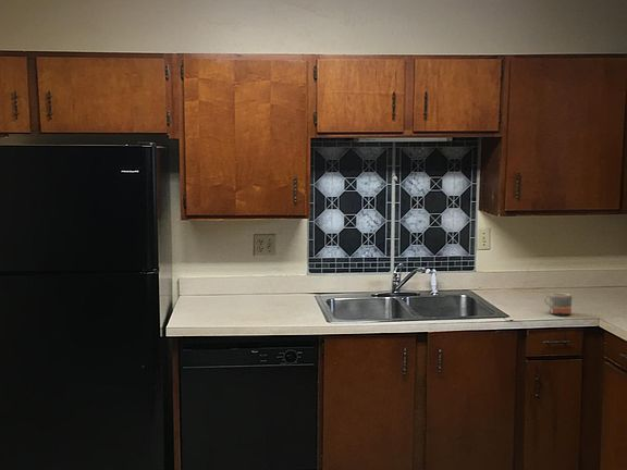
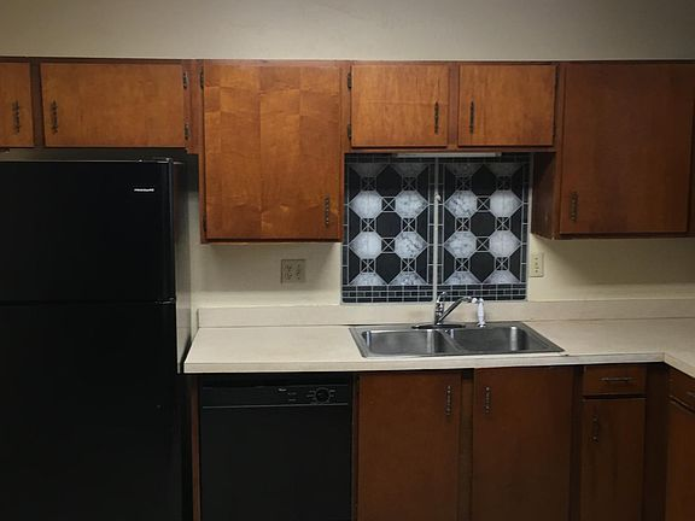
- mug (556, 304)
